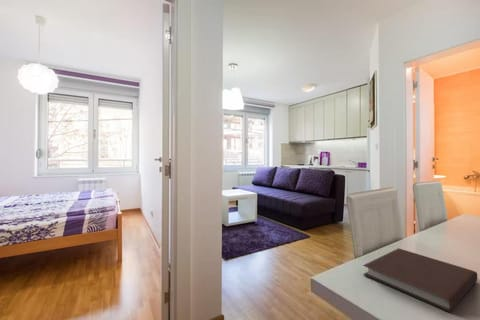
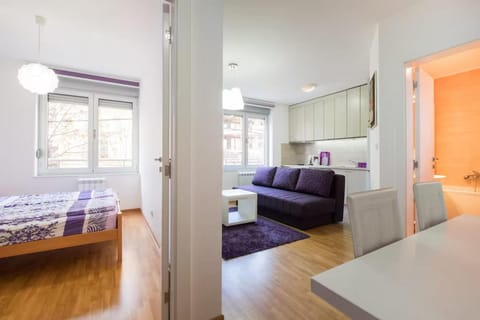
- notebook (418, 273)
